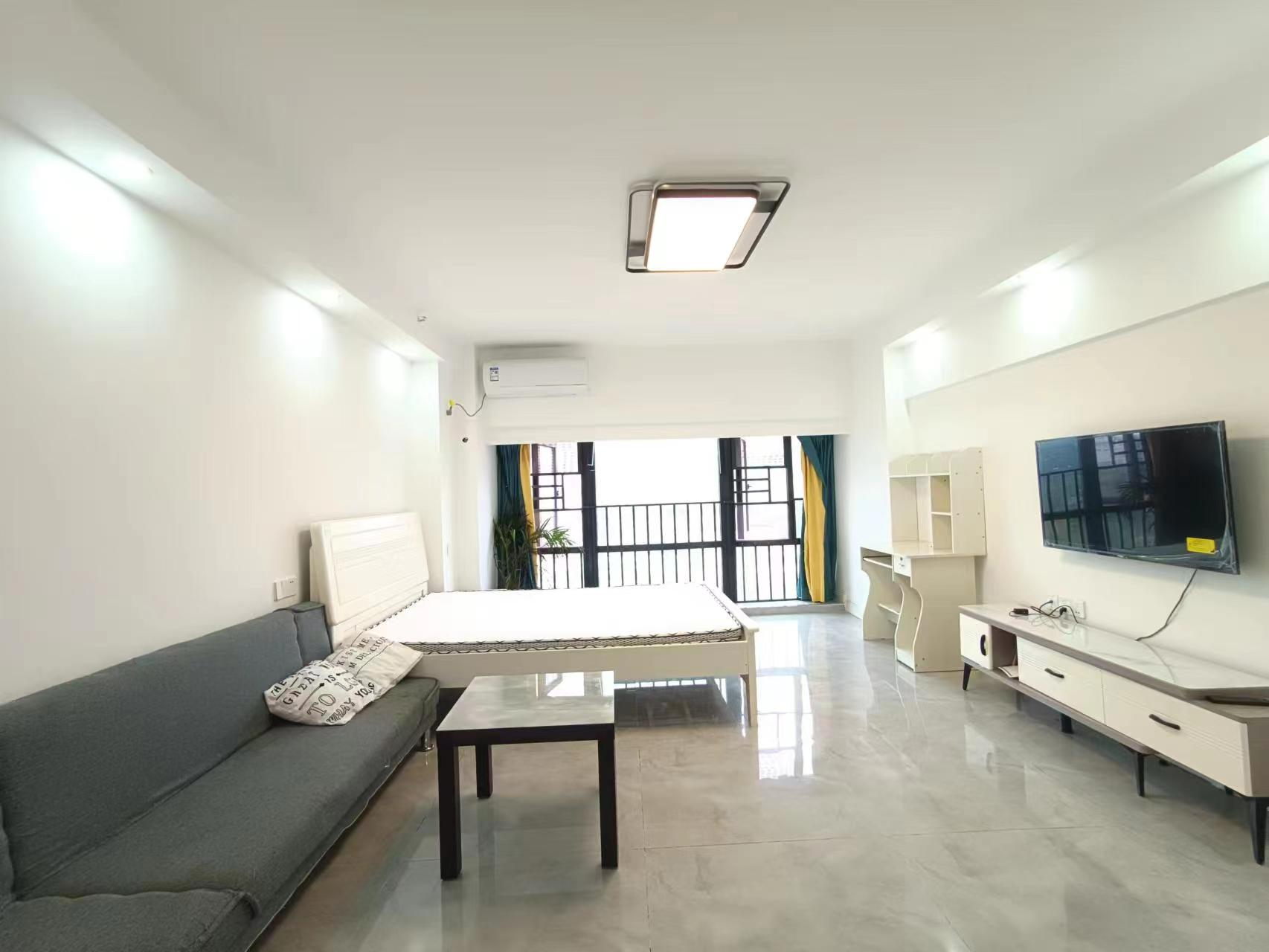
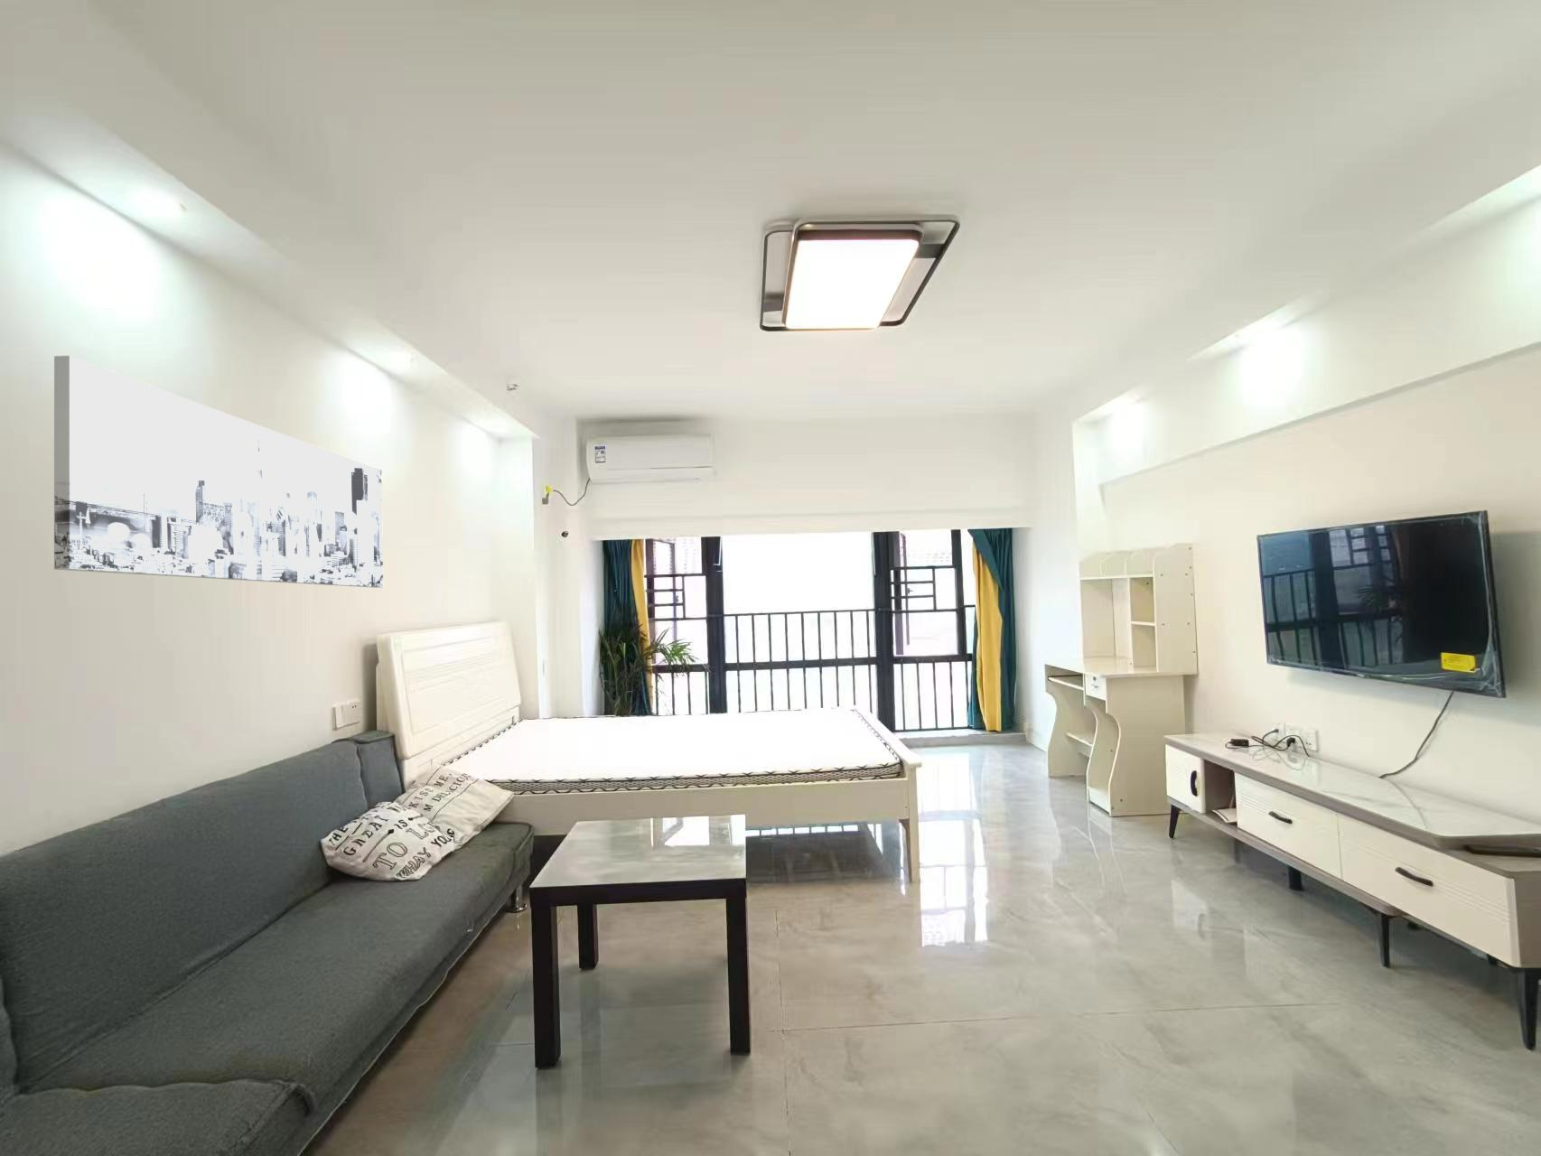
+ wall art (266, 505)
